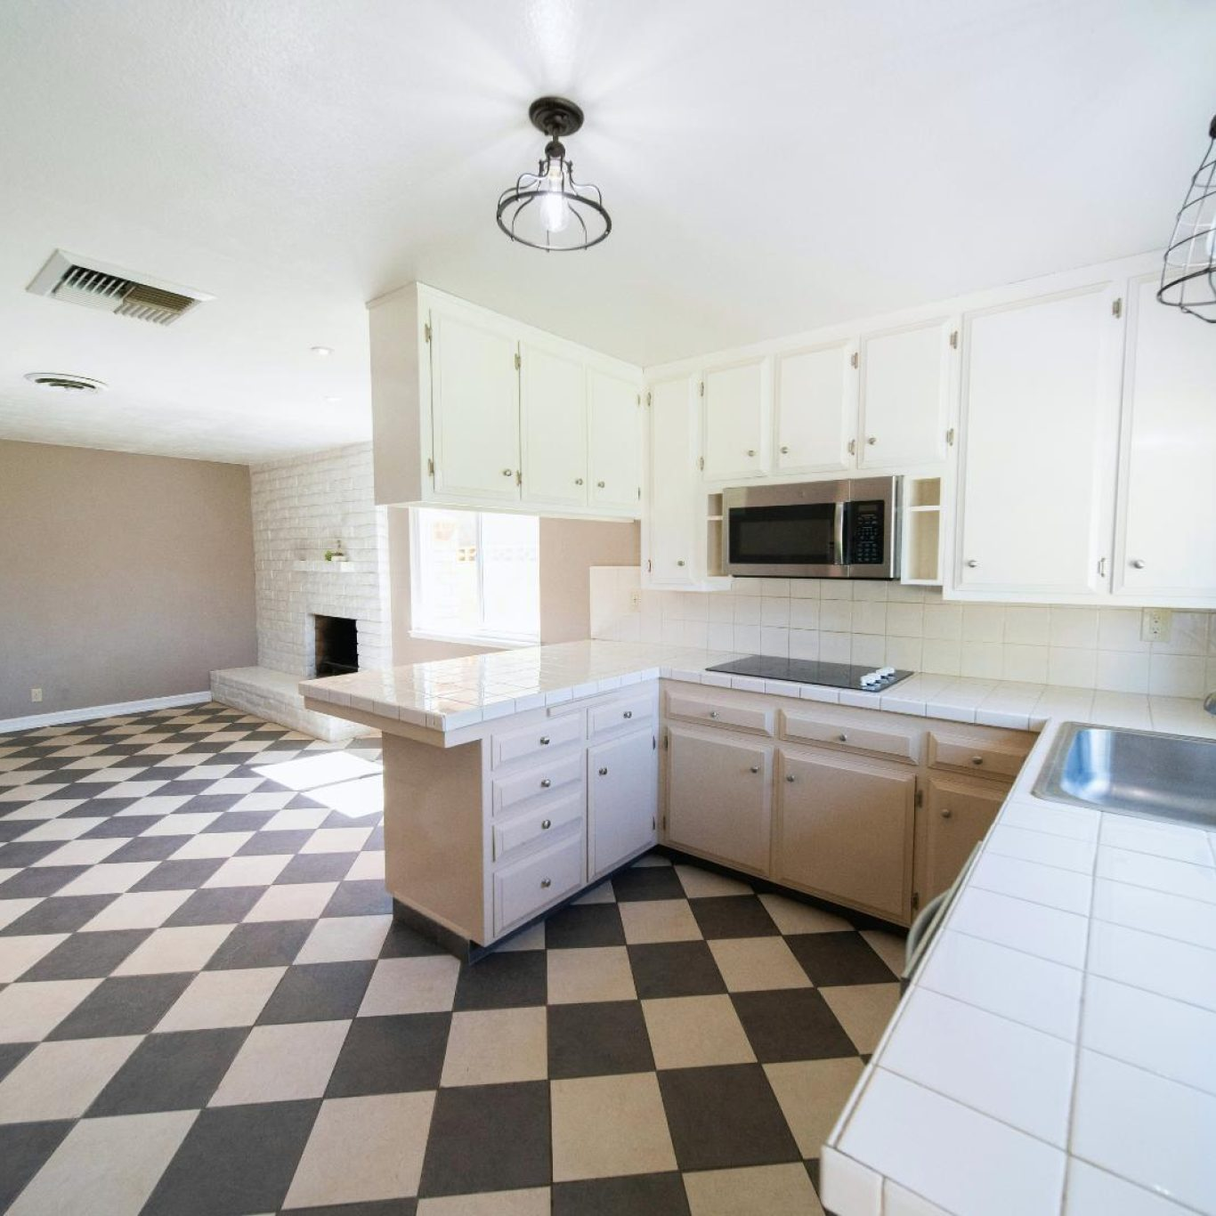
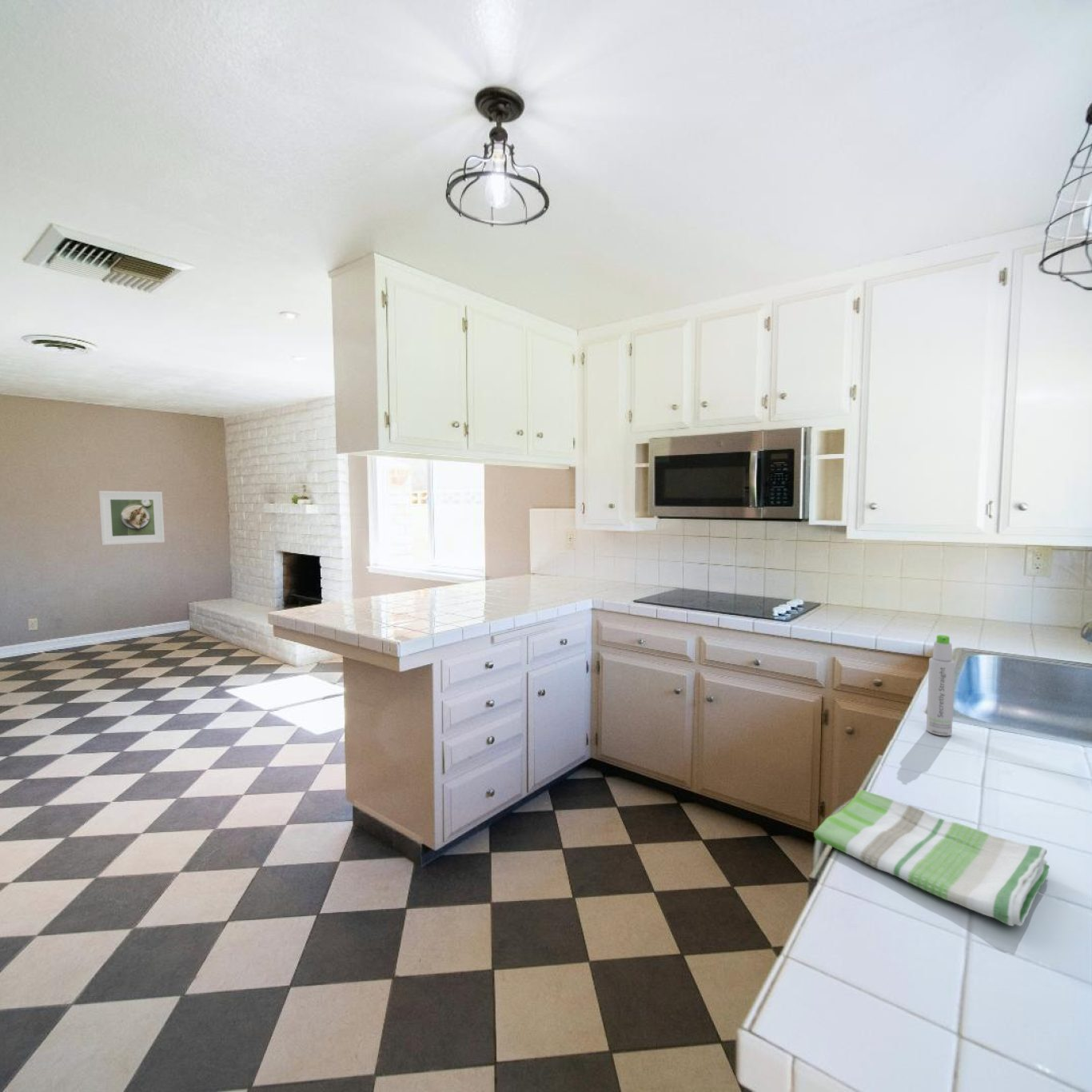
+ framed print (133, 517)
+ dish towel (927, 844)
+ bottle (941, 683)
